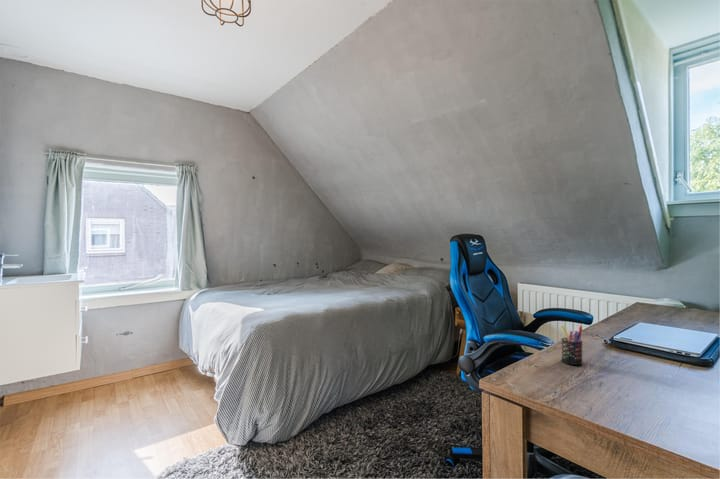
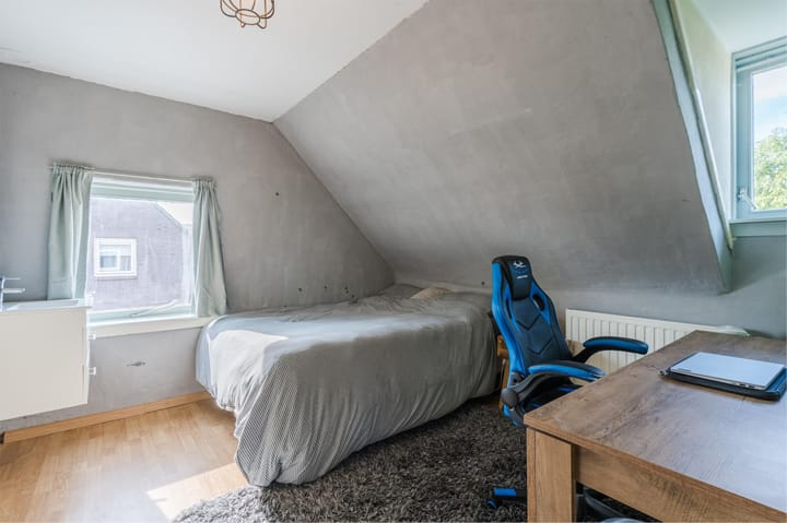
- pen holder (574, 343)
